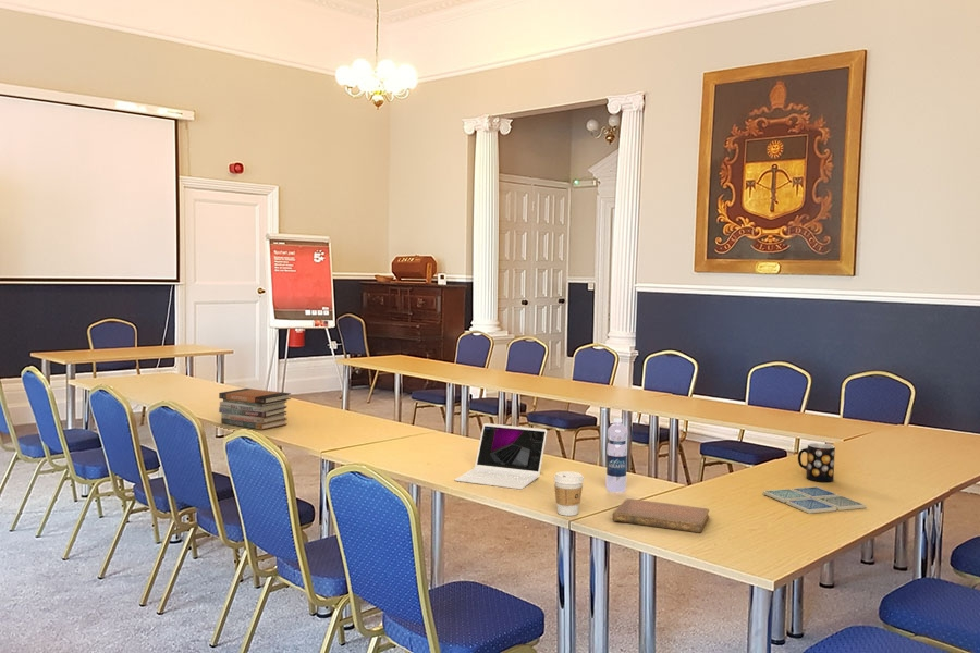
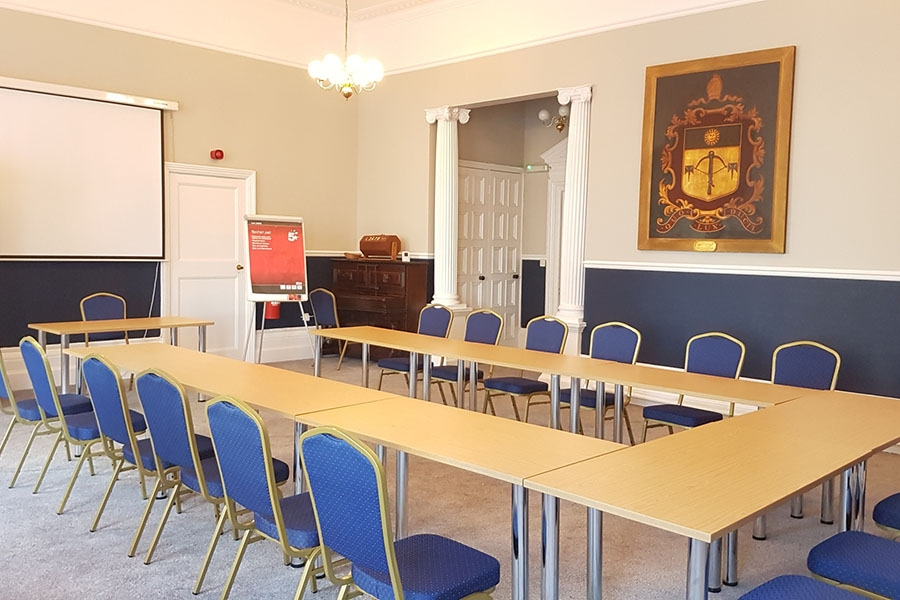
- book stack (254, 408)
- mug (816, 461)
- coffee cup (567, 492)
- drink coaster (812, 498)
- notebook (661, 515)
- water bottle (616, 455)
- laptop (501, 452)
